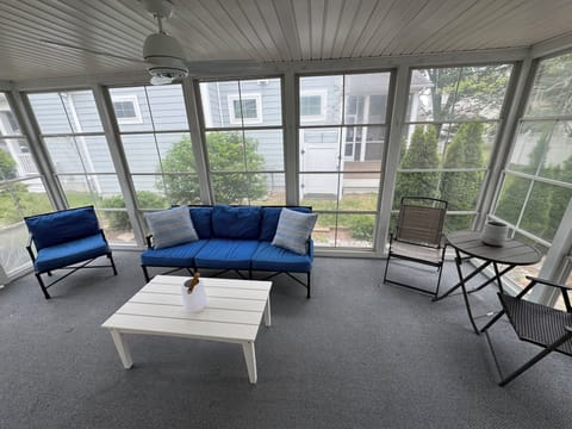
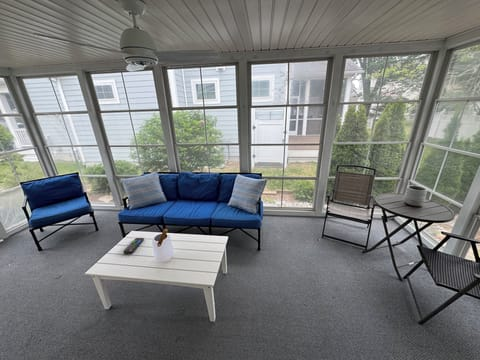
+ remote control (134, 245)
